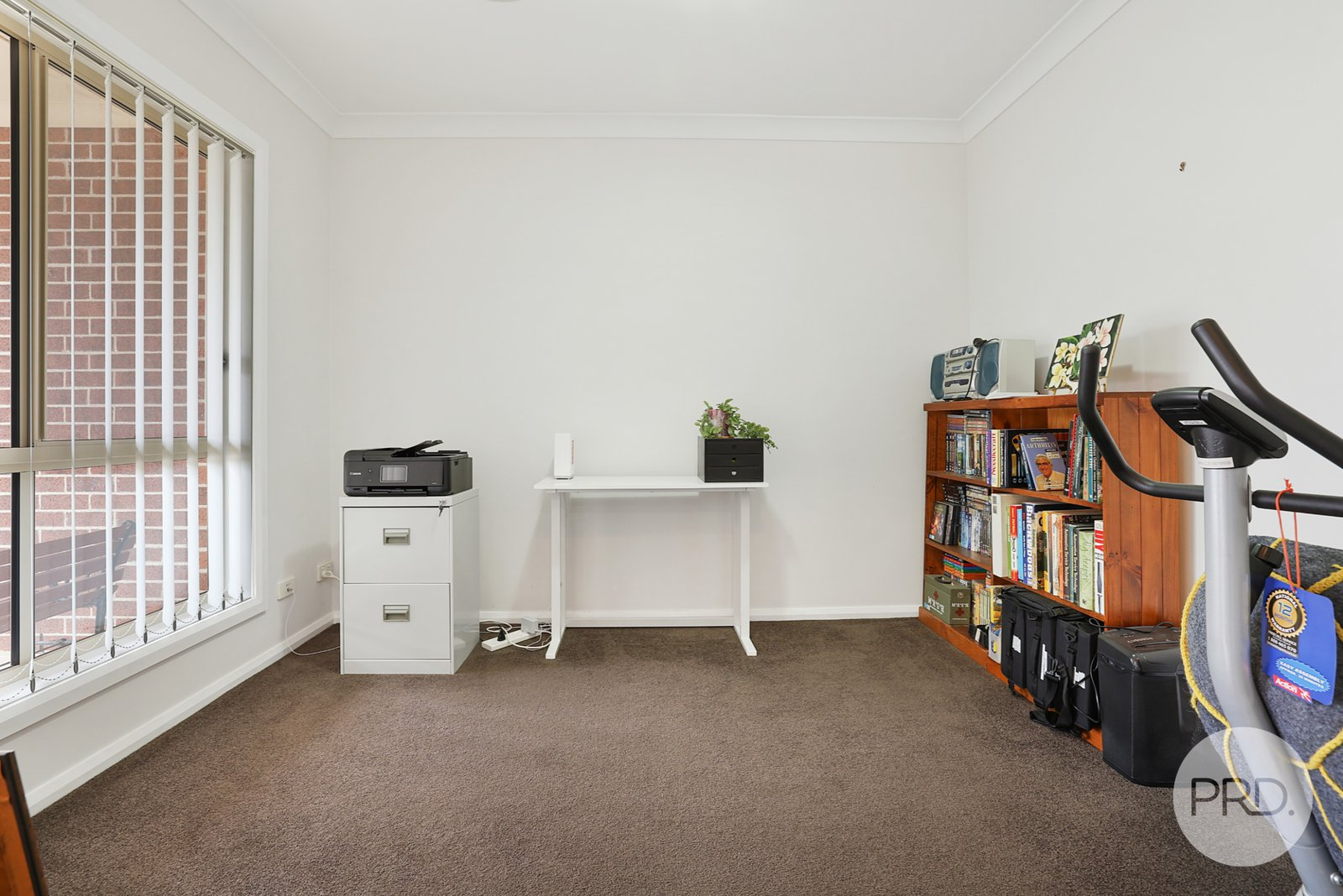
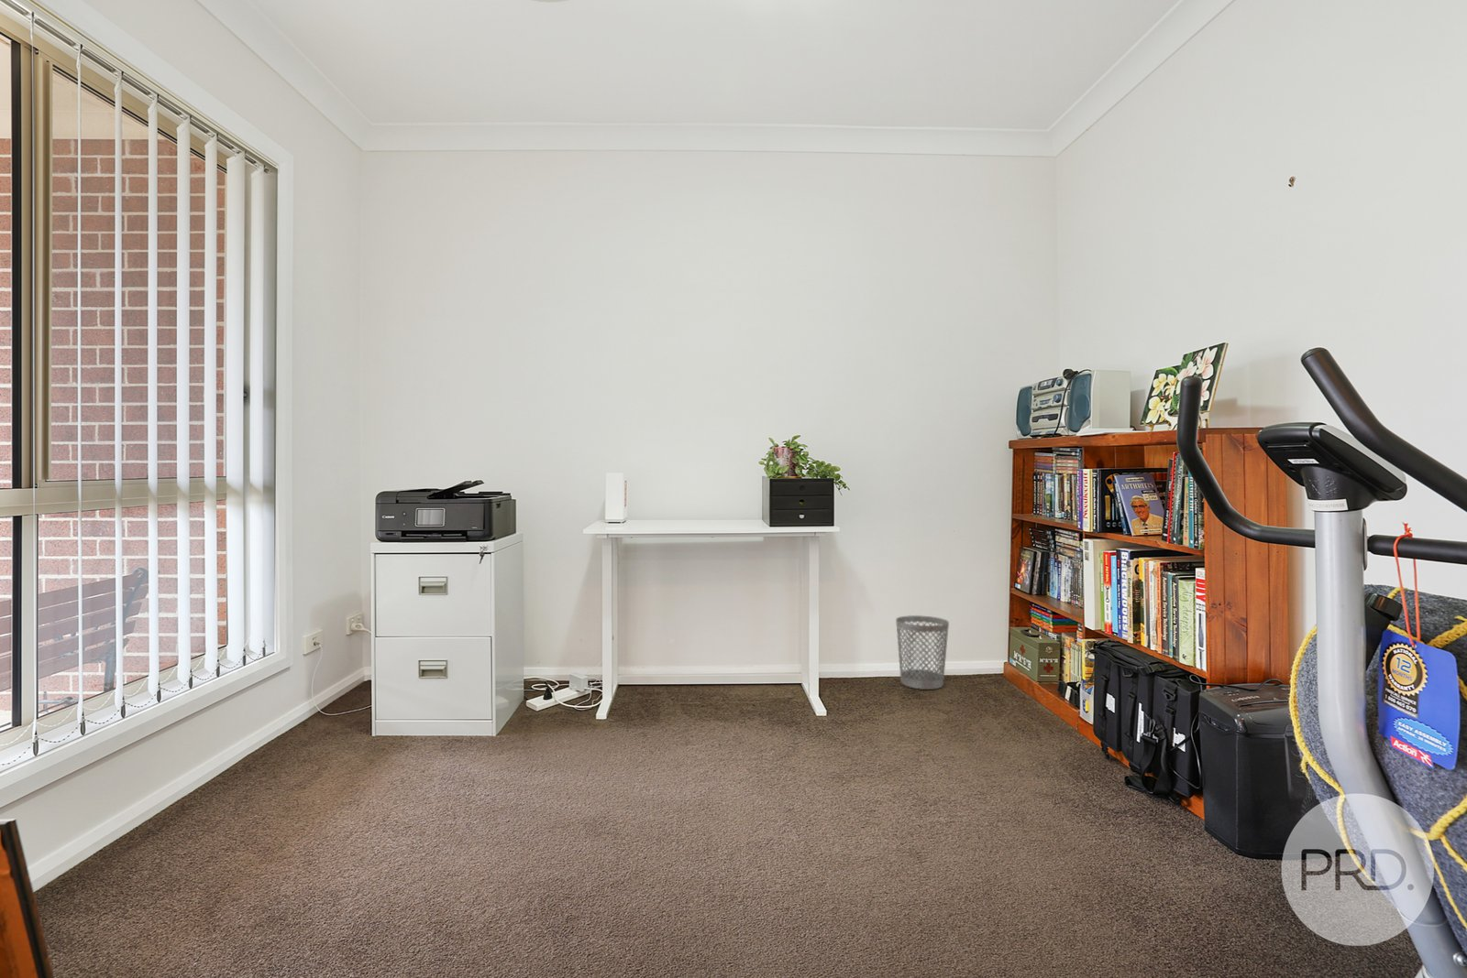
+ wastebasket (922, 651)
